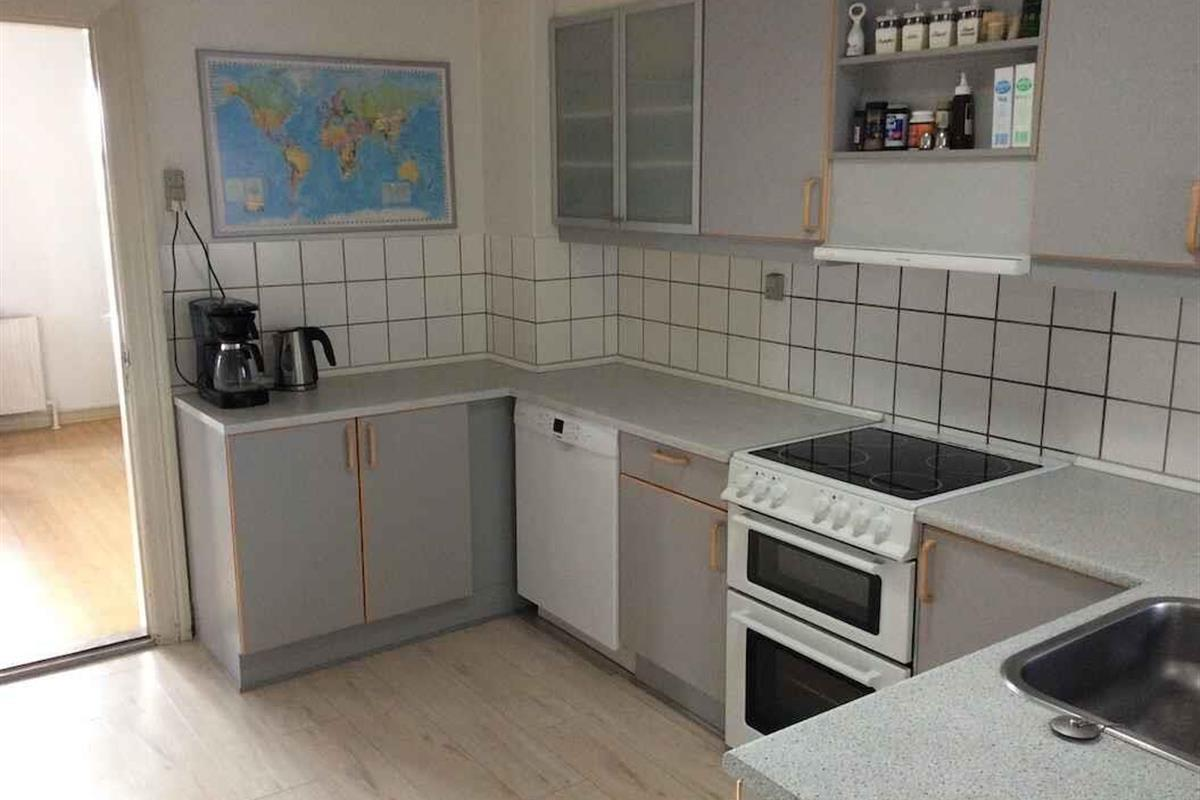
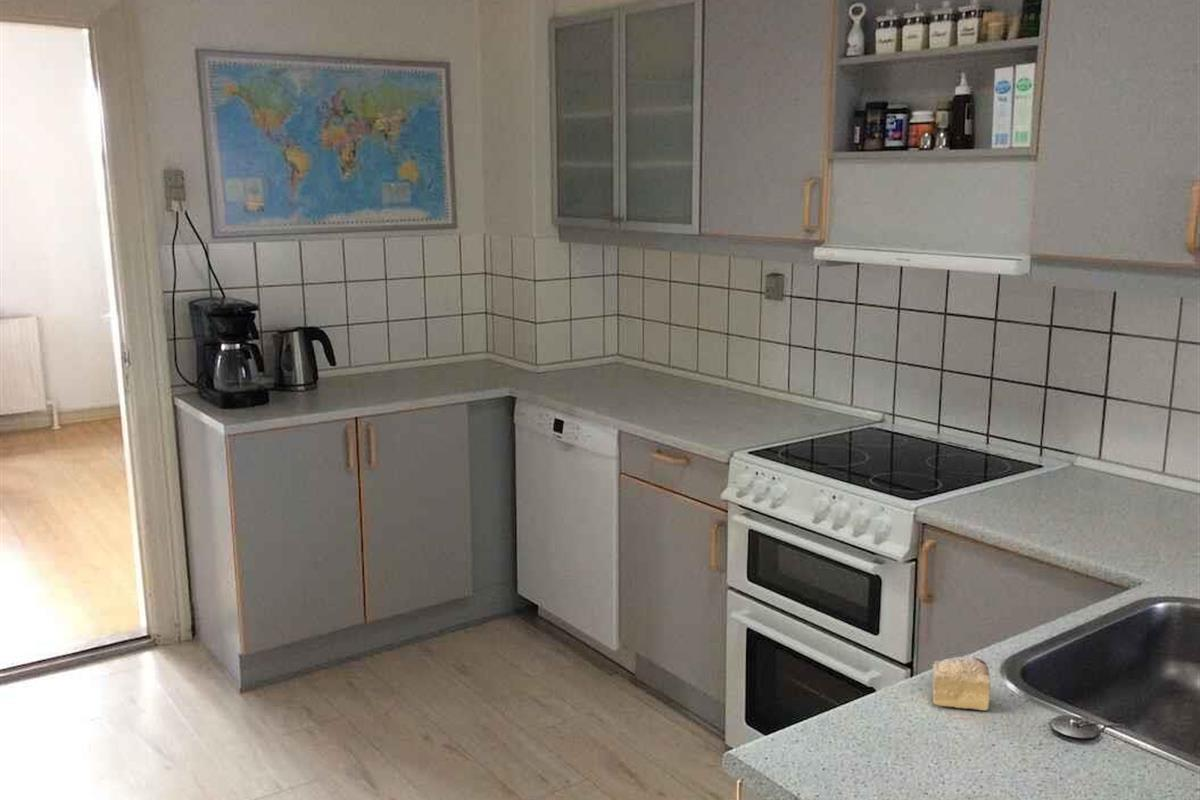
+ cake slice (960, 679)
